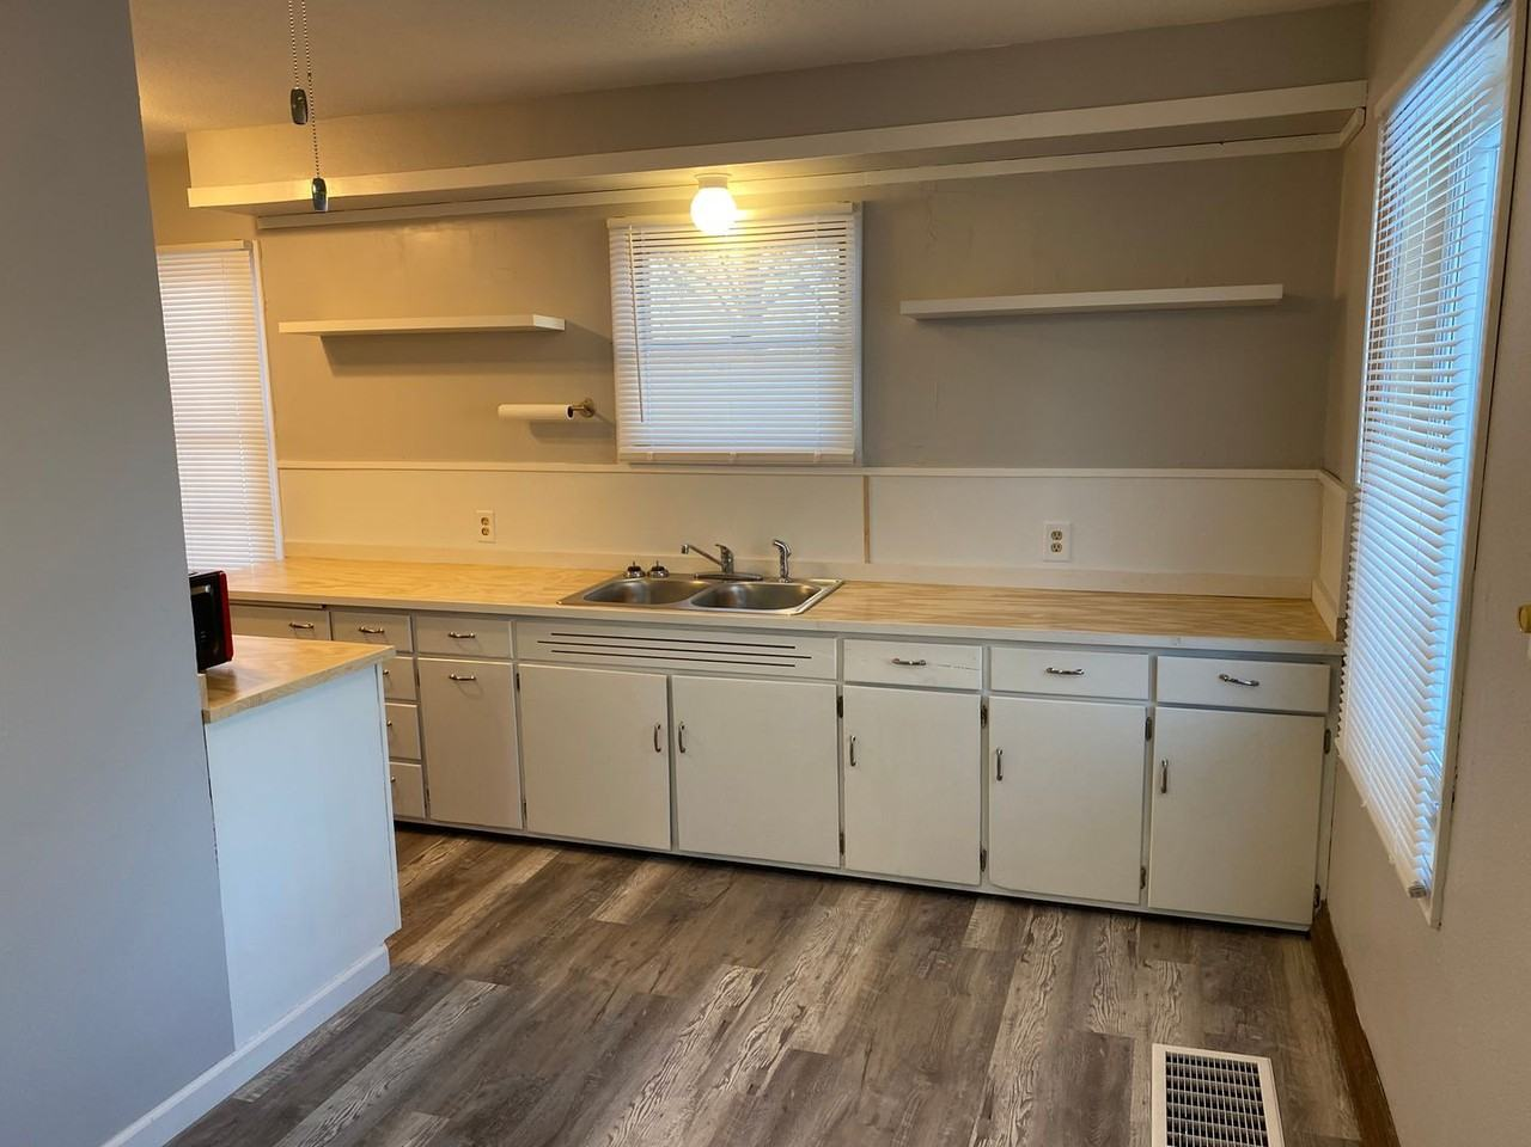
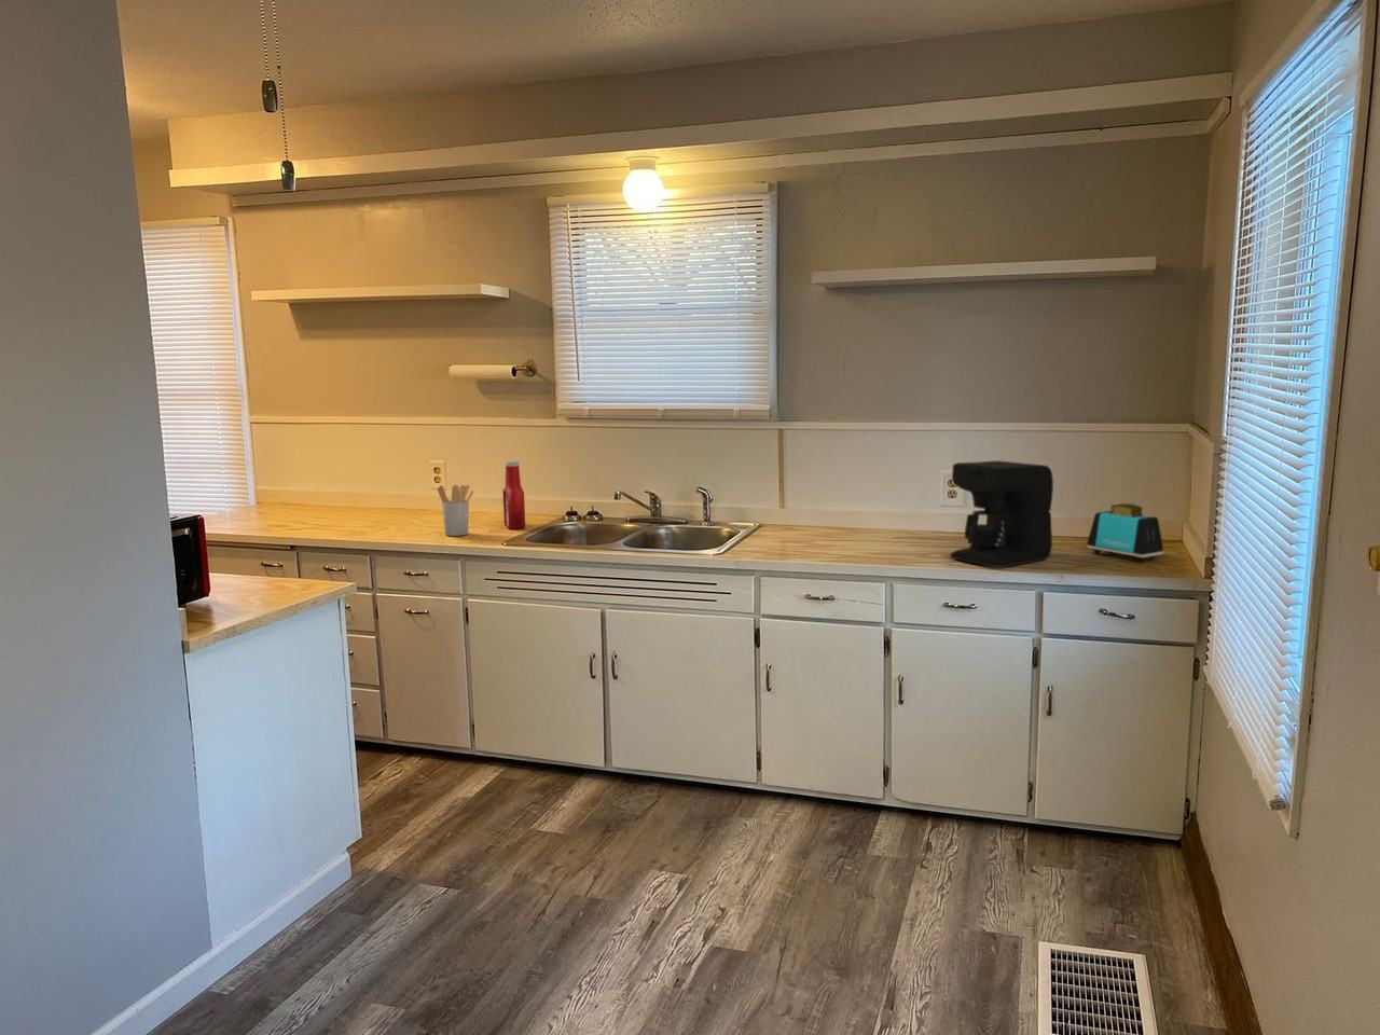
+ utensil holder (457, 509)
+ coffee maker (998, 511)
+ toaster (1125, 531)
+ soap bottle (513, 494)
